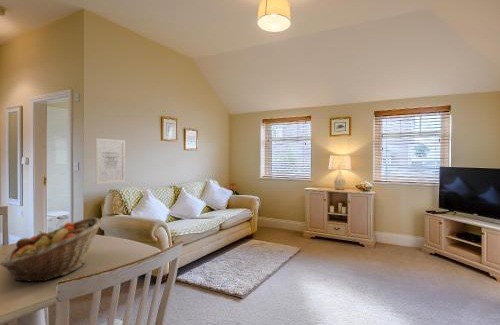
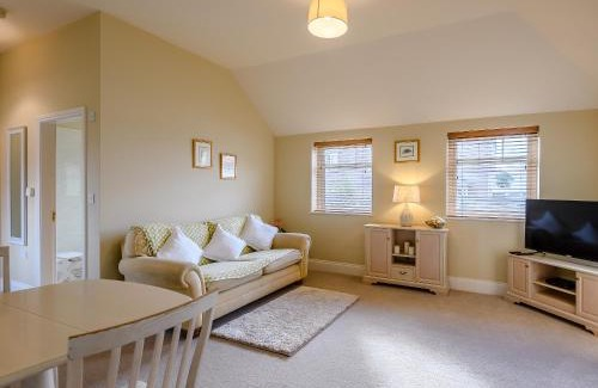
- wall art (111, 161)
- fruit basket (56, 245)
